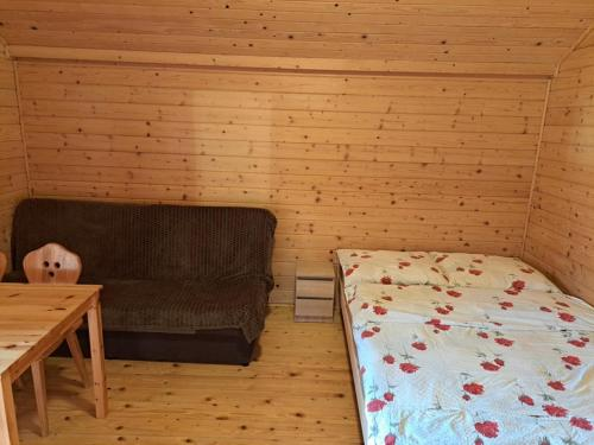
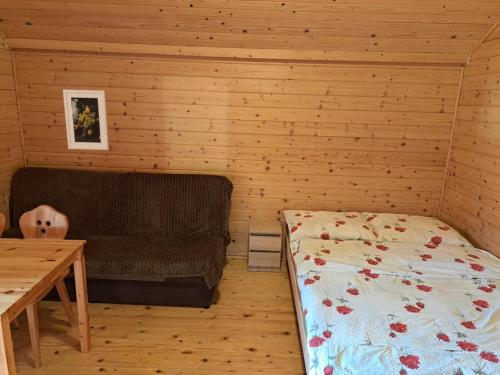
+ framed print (86, 120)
